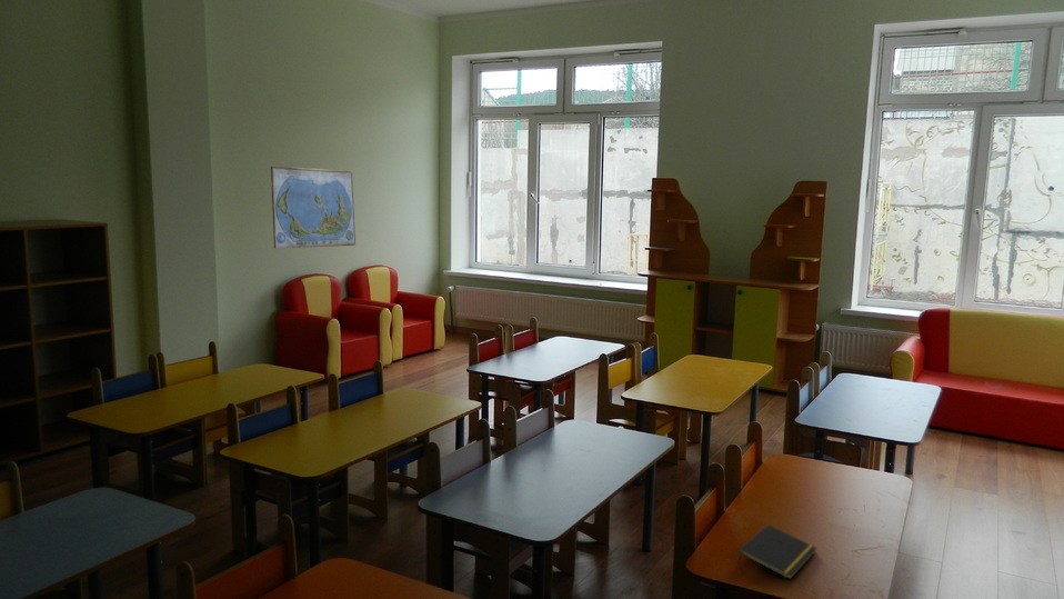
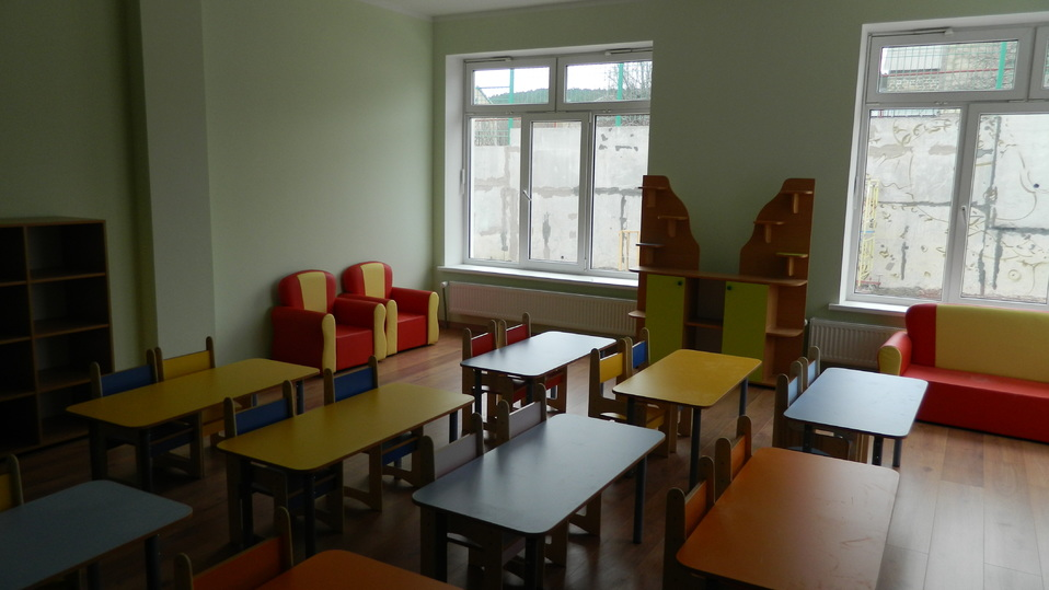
- notepad (777, 550)
- world map (315, 208)
